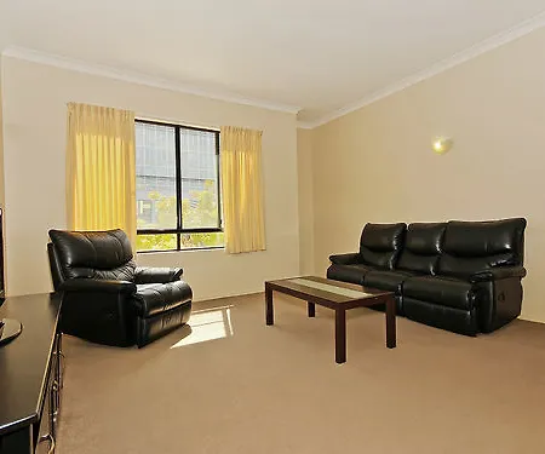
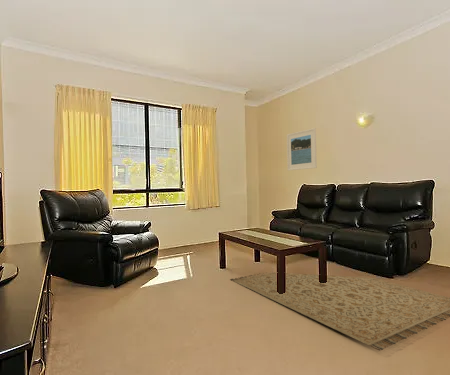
+ rug (334, 290)
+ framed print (300, 150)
